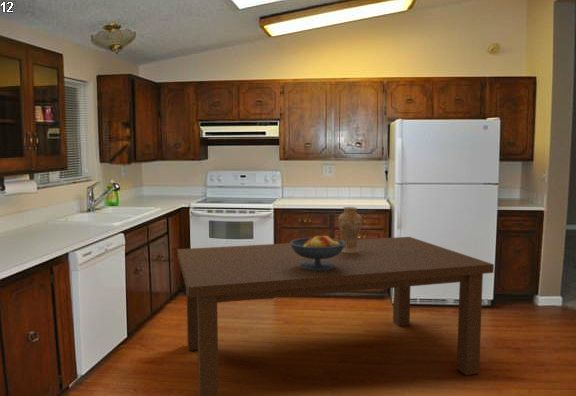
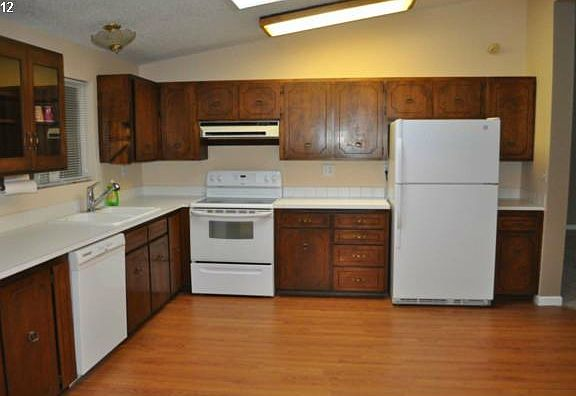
- vase (350, 229)
- dining table (323, 293)
- fruit bowl (317, 249)
